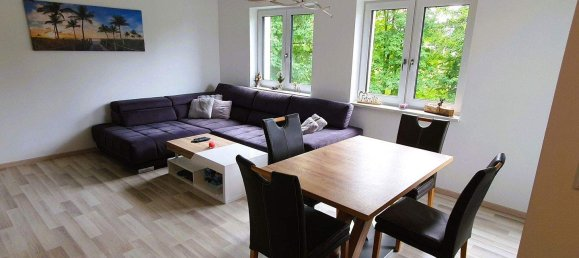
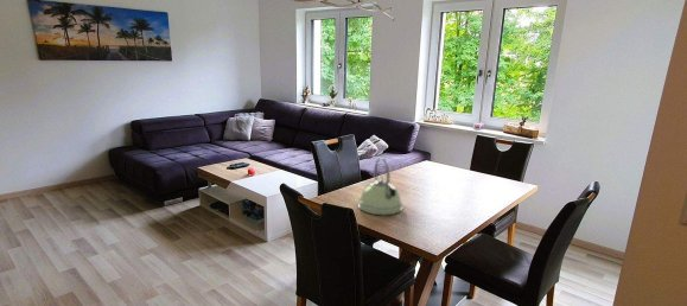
+ kettle (382, 184)
